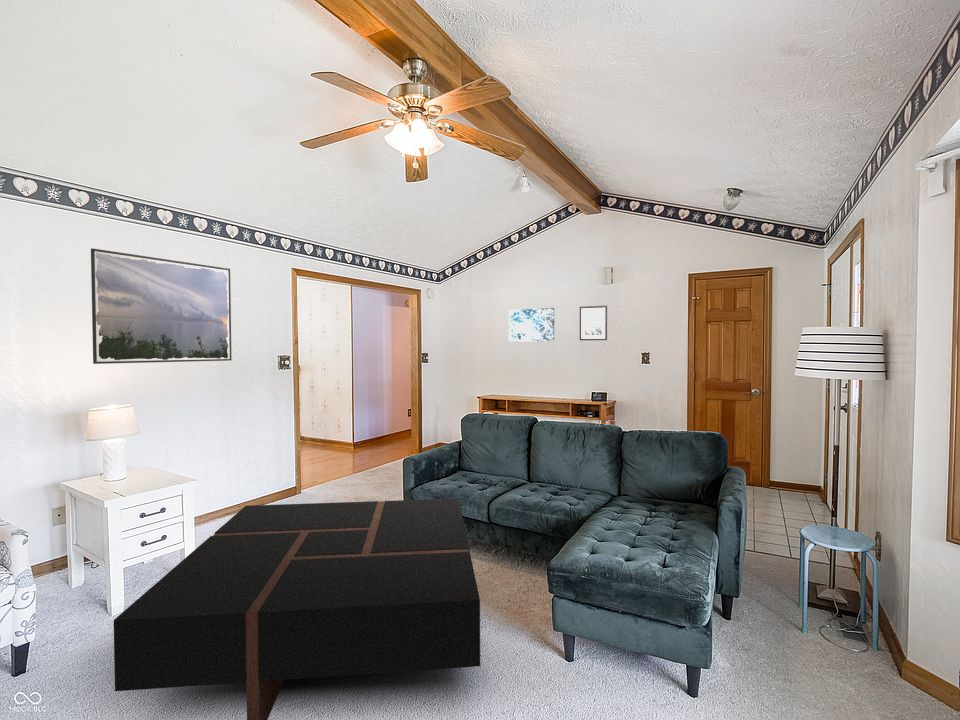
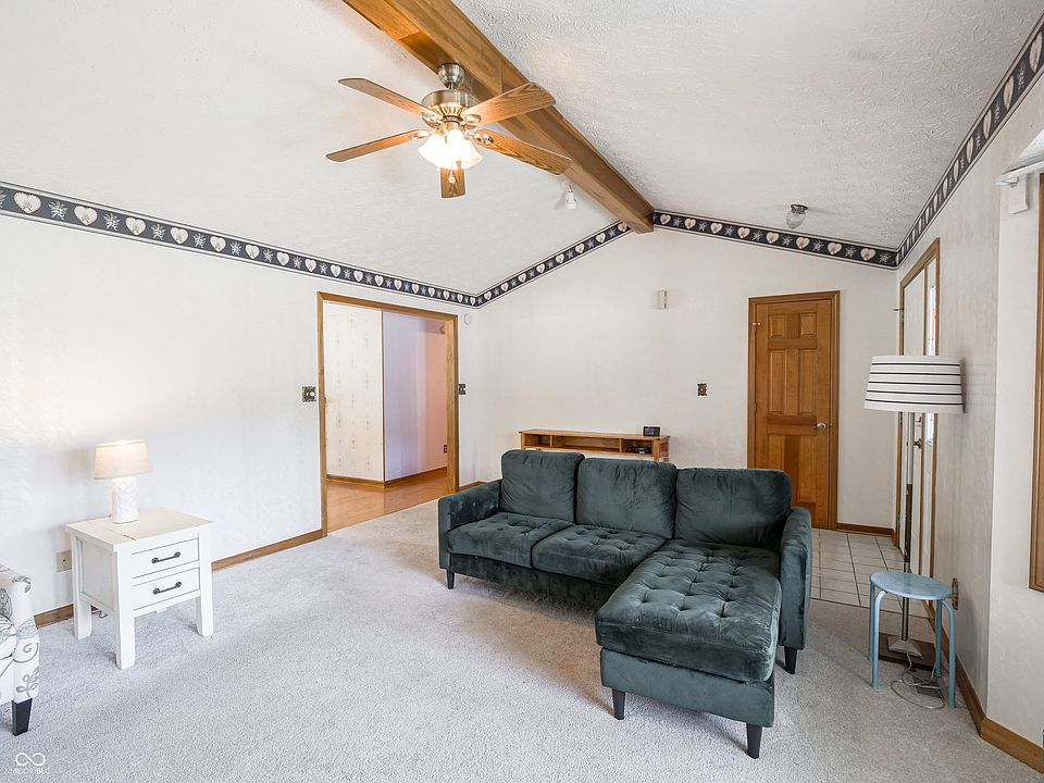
- wall art (530, 325)
- wall art (593, 323)
- coffee table (336, 588)
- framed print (169, 311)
